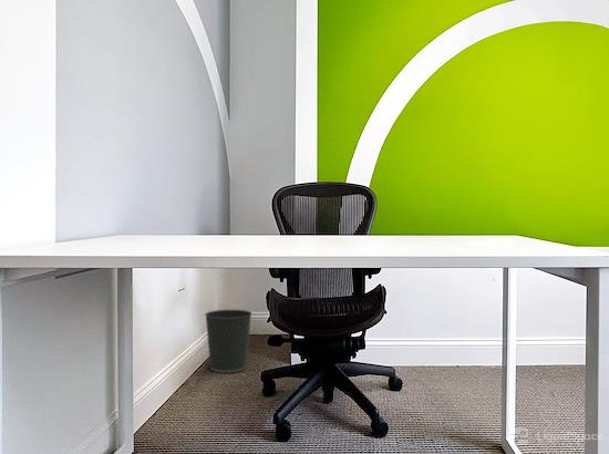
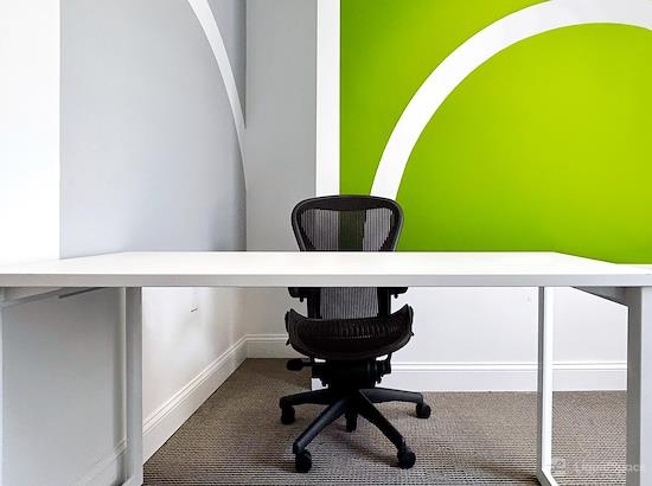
- wastebasket (228, 340)
